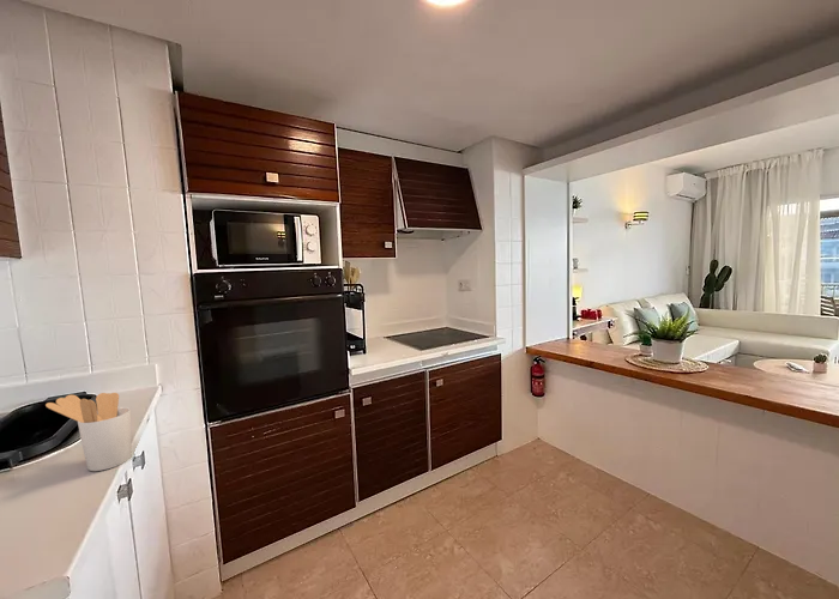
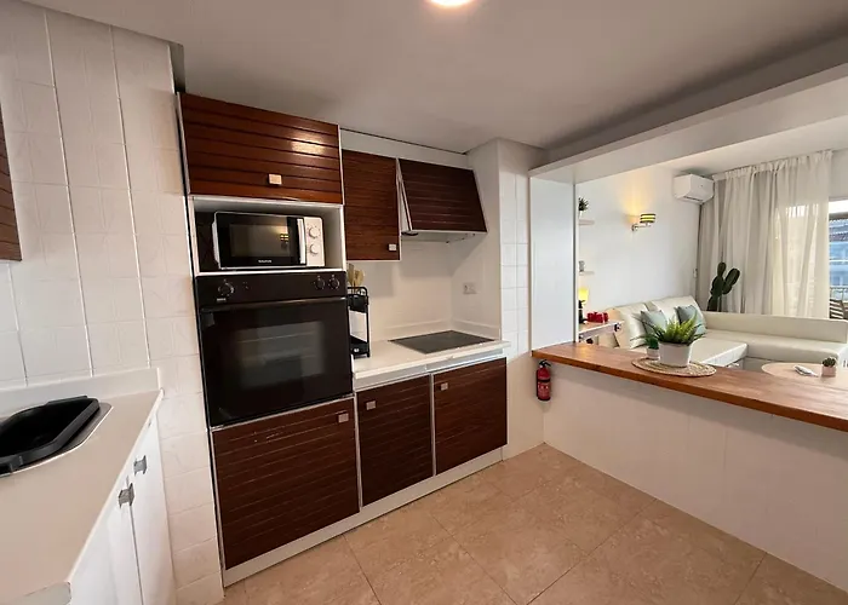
- utensil holder (93, 428)
